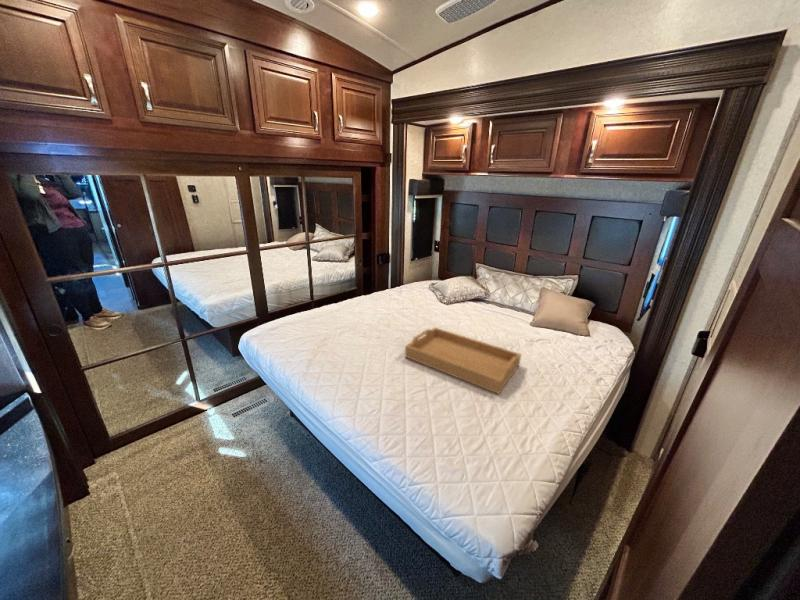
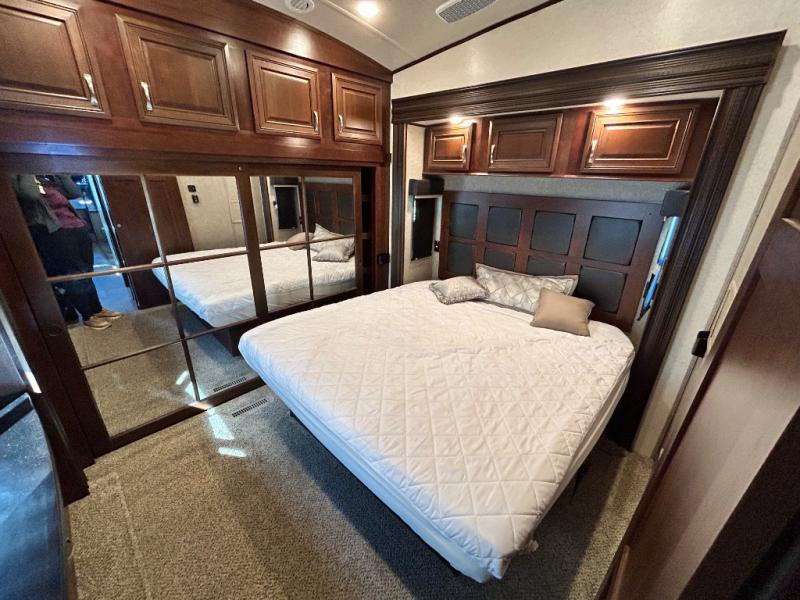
- serving tray (462, 353)
